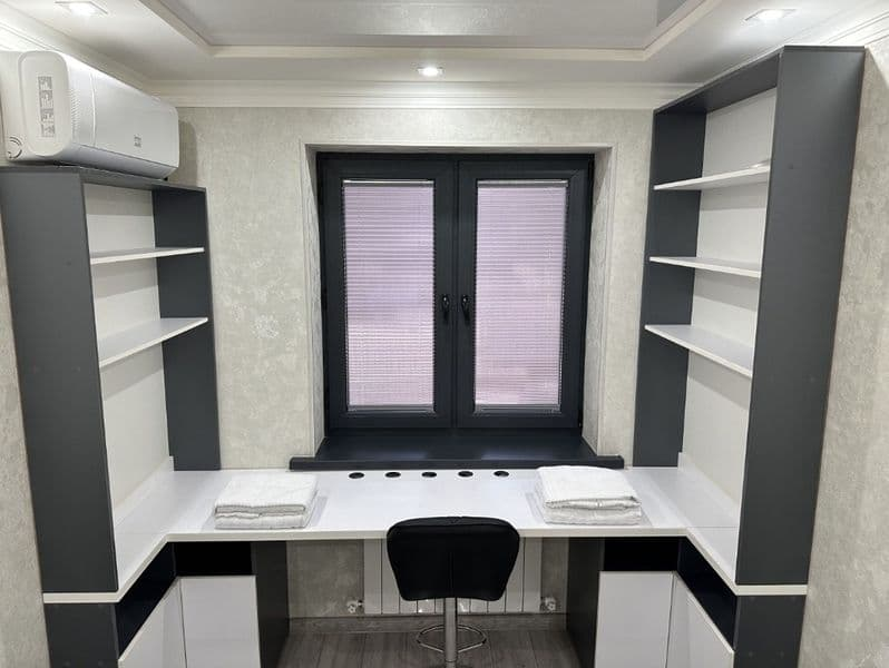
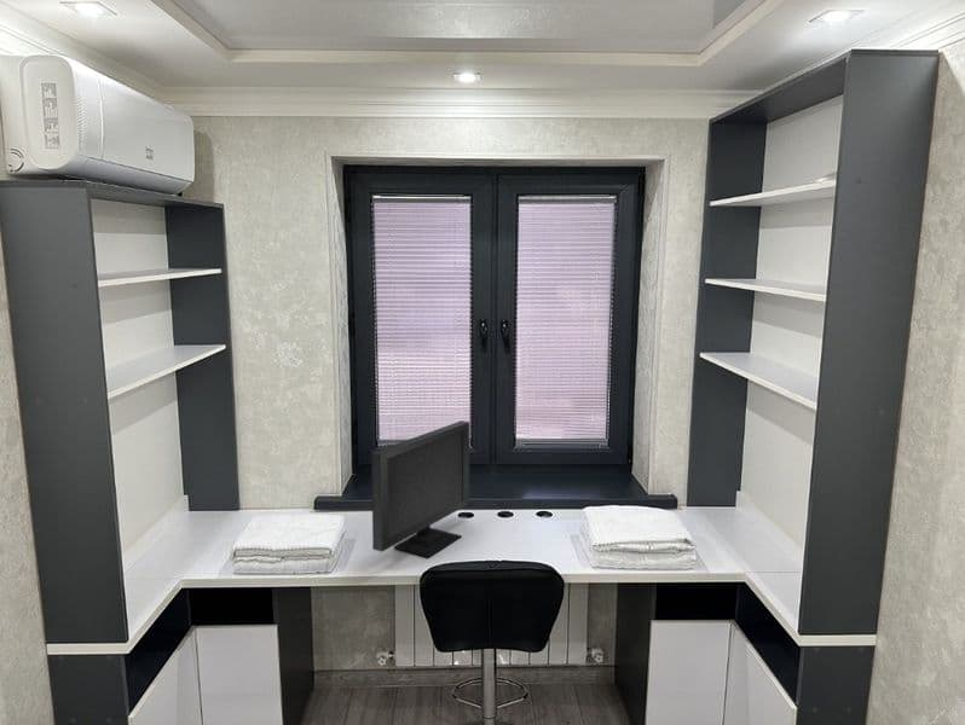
+ computer monitor (427, 489)
